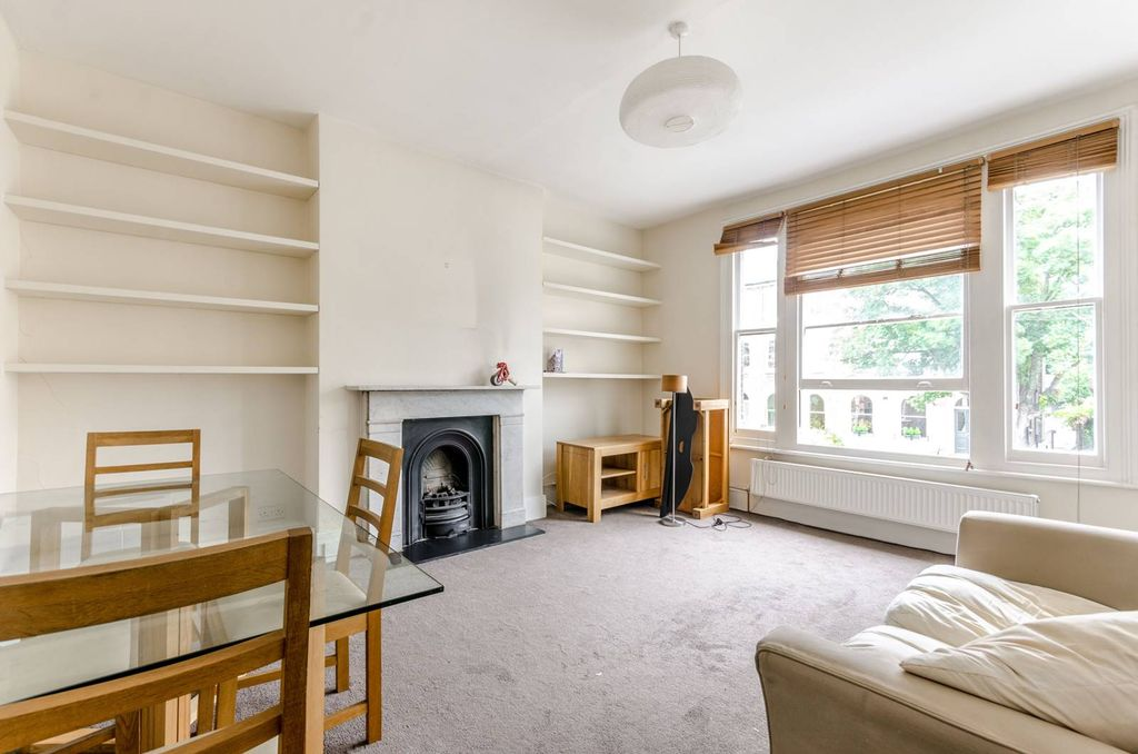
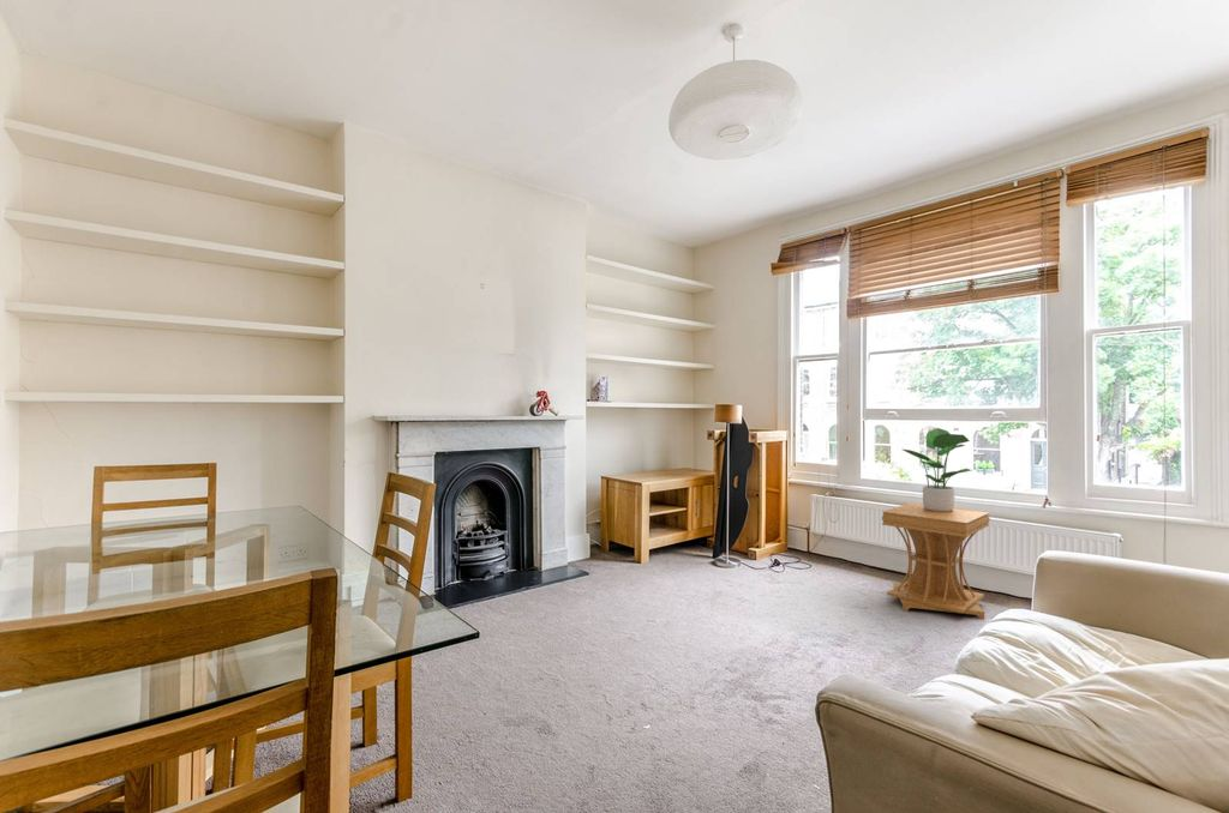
+ potted plant (934, 469)
+ side table (935, 558)
